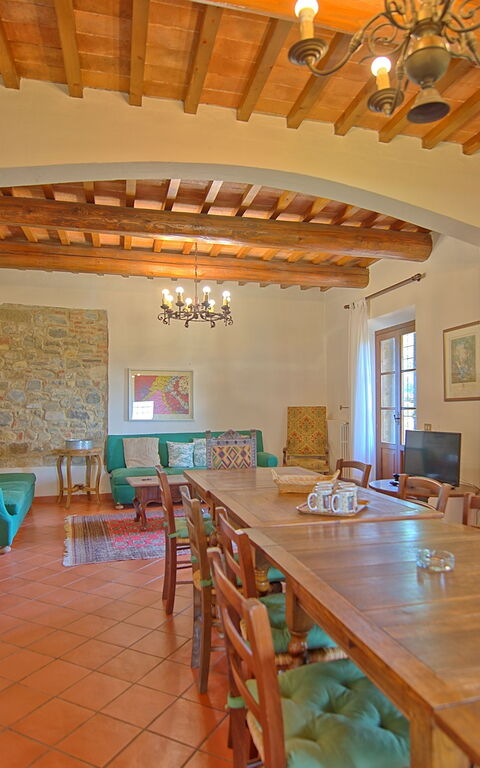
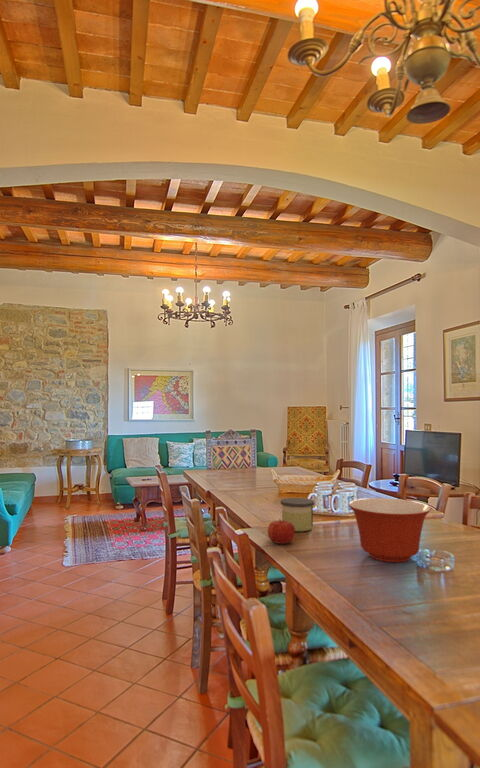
+ candle (297, 514)
+ fruit (281, 530)
+ mixing bowl (389, 530)
